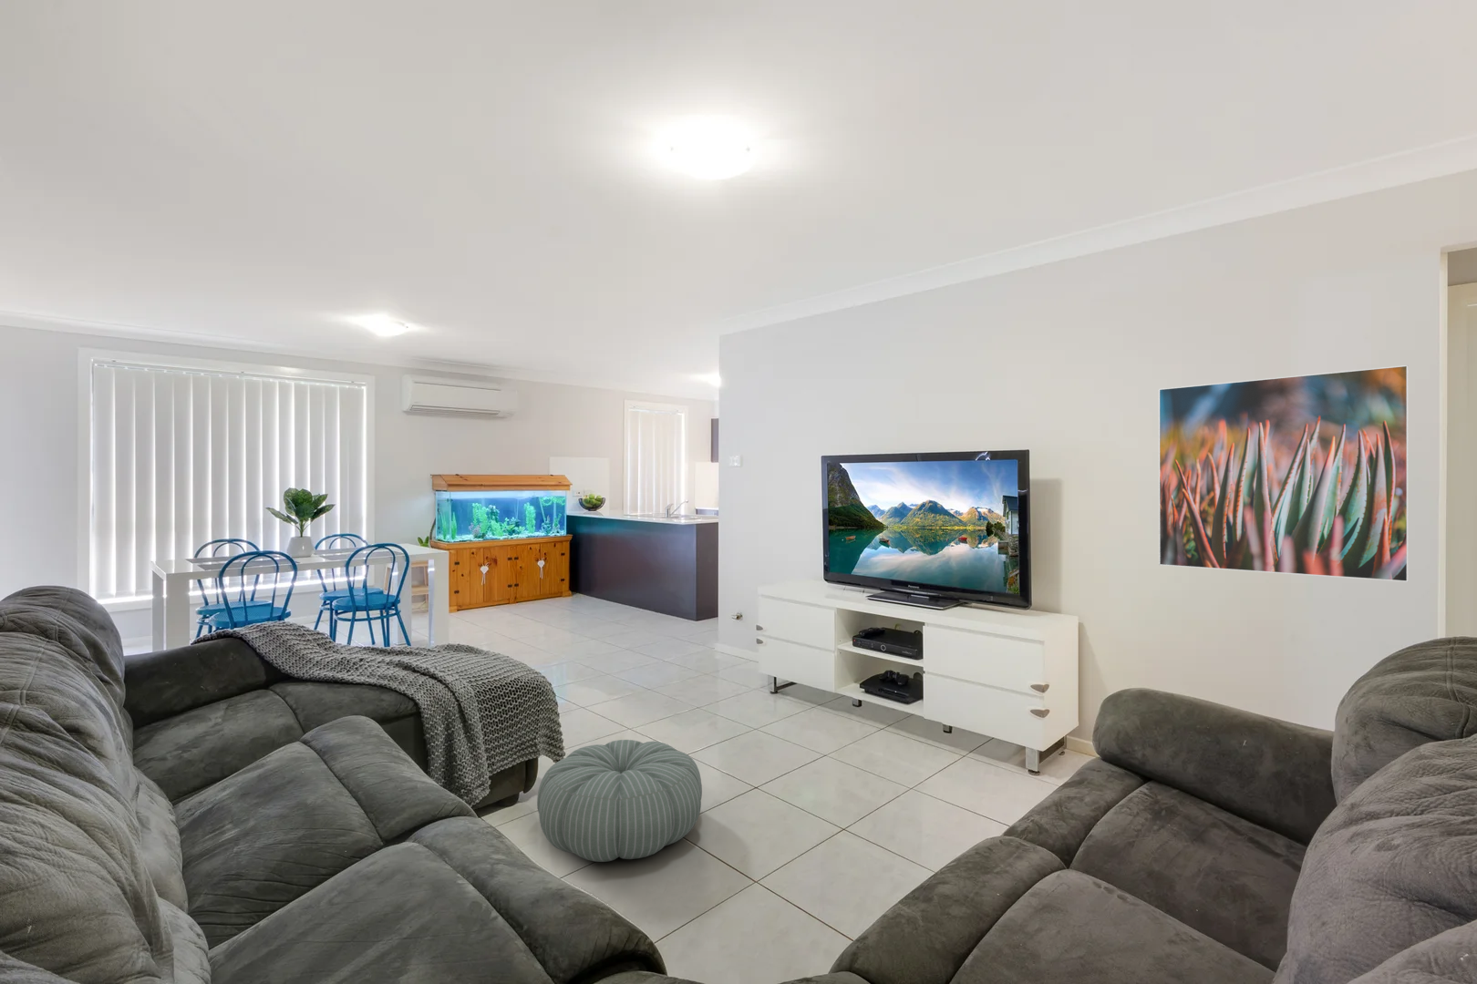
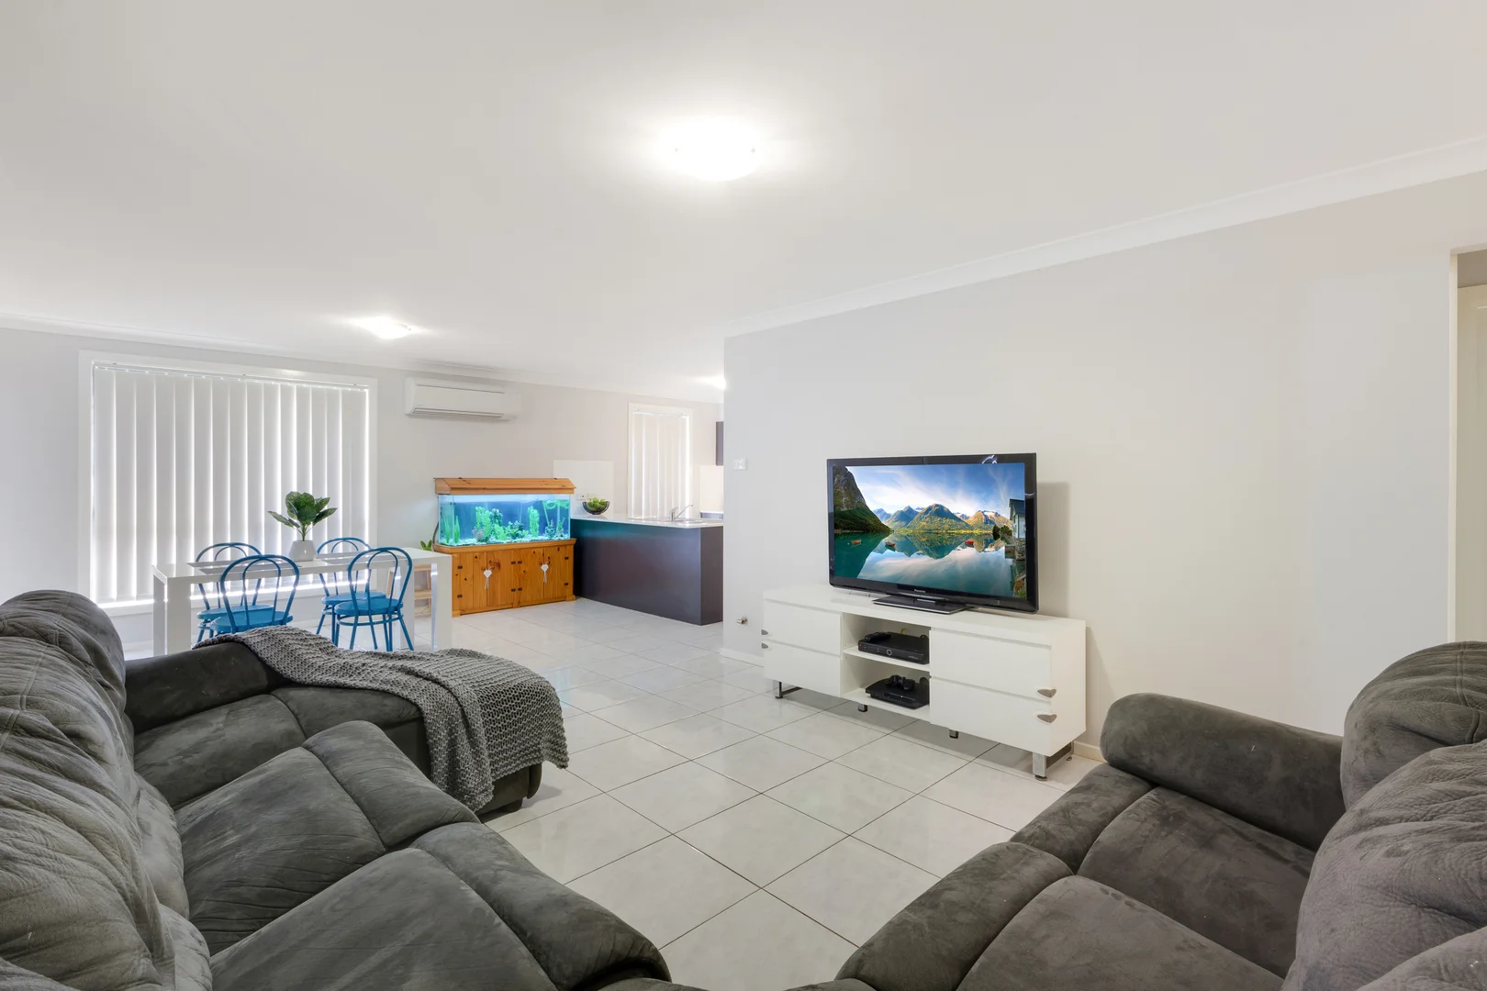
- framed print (1271, 474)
- pouf (621, 794)
